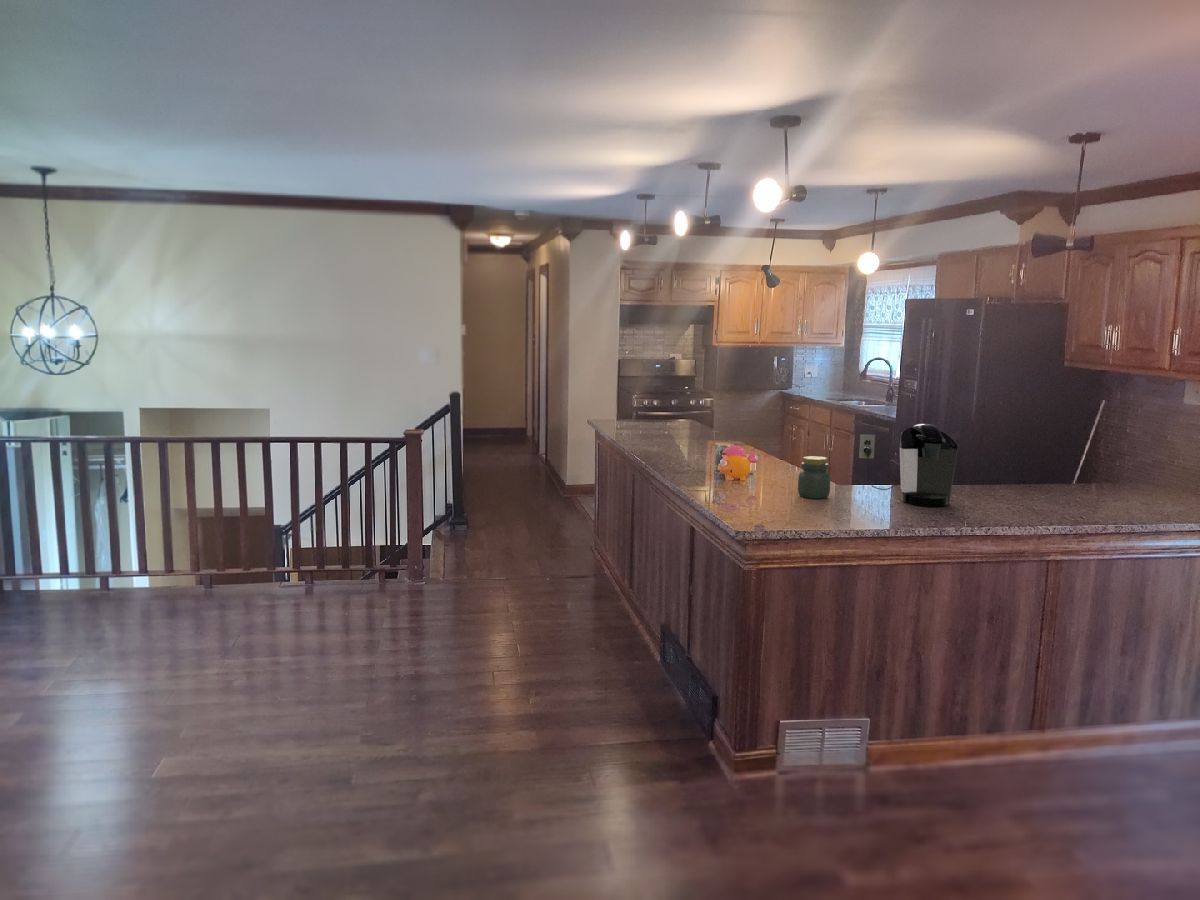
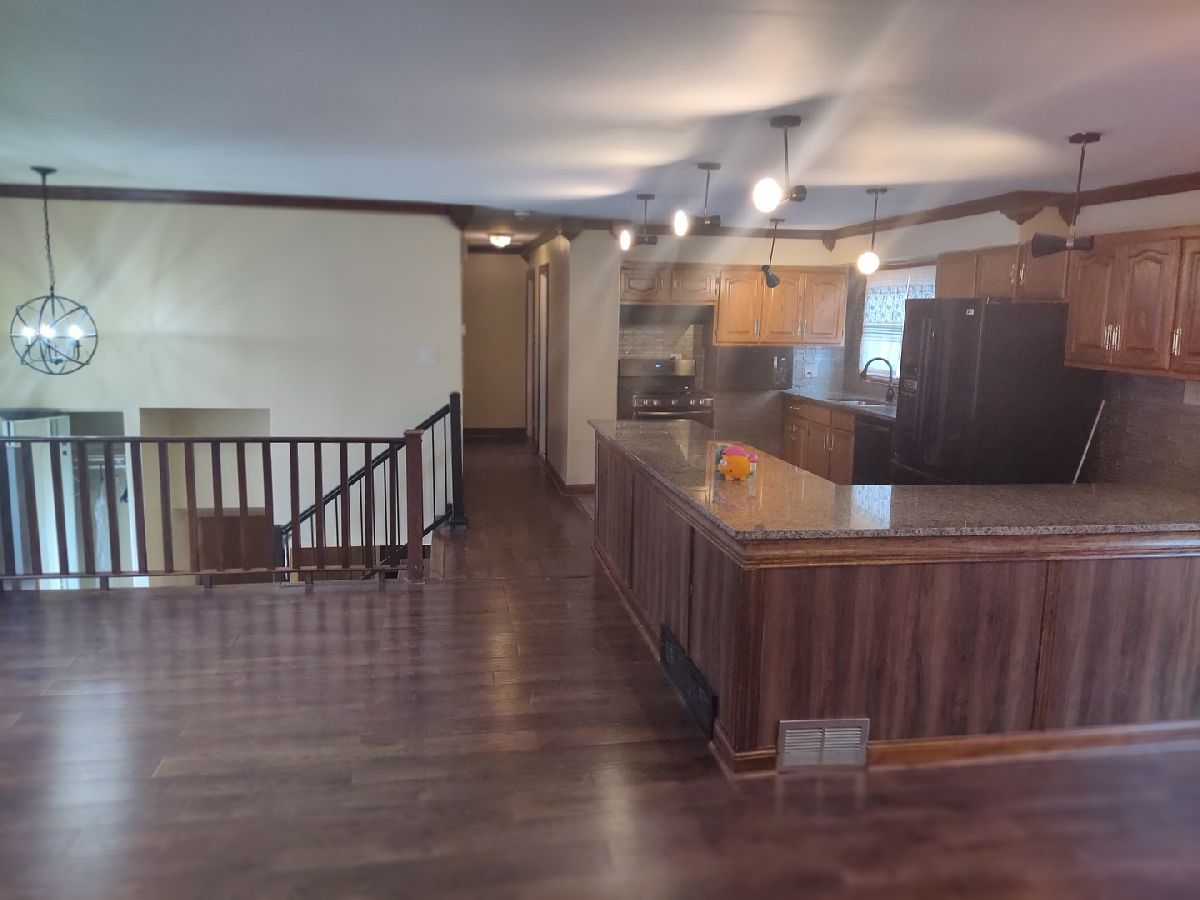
- jar (814, 476)
- coffee maker (910, 462)
